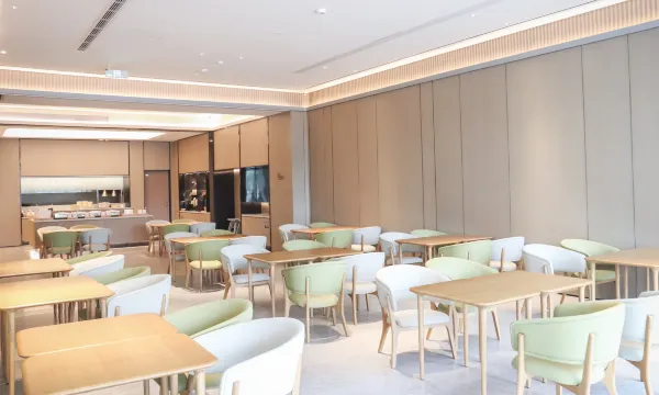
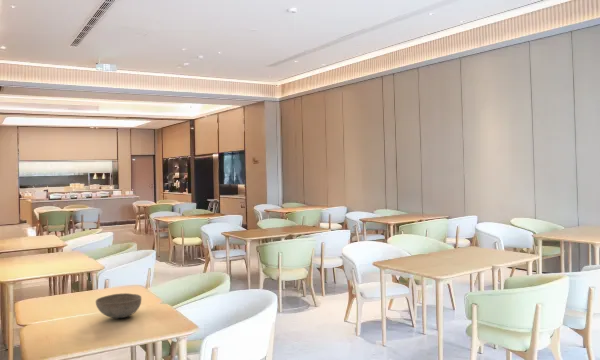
+ bowl (119, 307)
